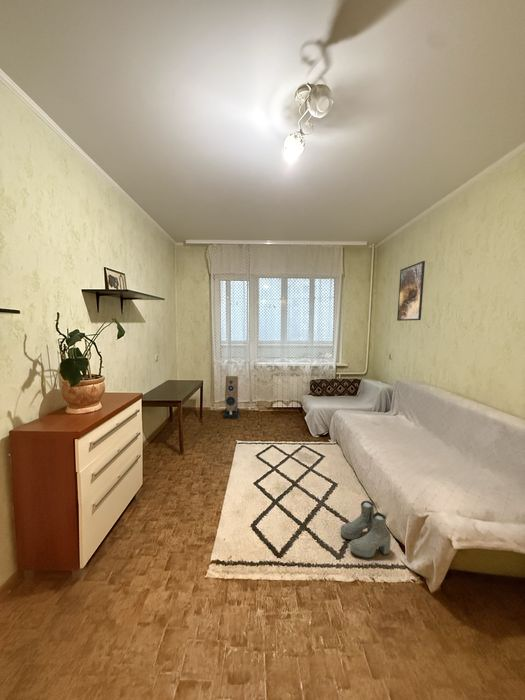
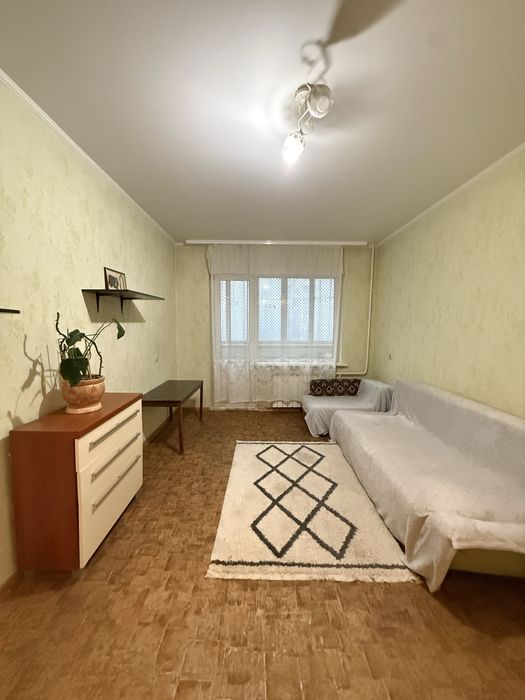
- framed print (409, 293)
- speaker (231, 395)
- boots (365, 526)
